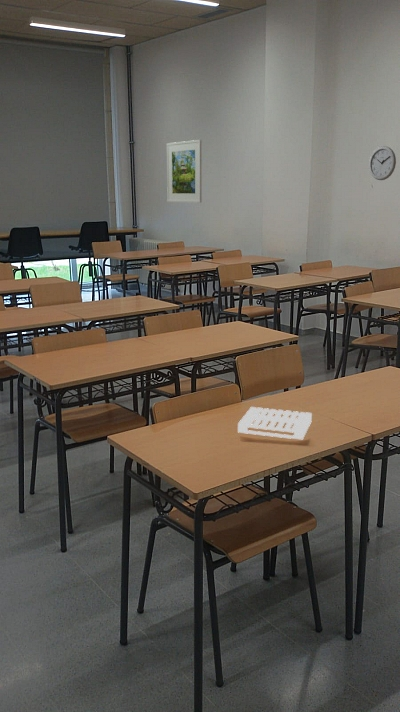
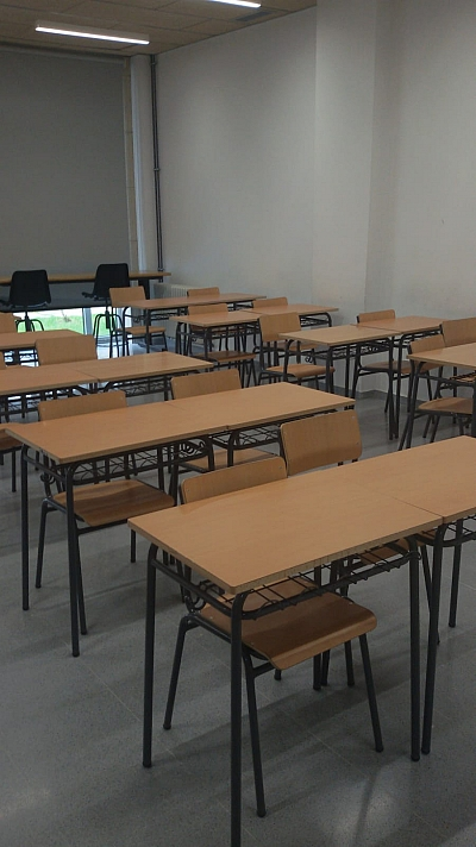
- pallet (275, 422)
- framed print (183, 172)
- wall clock (381, 163)
